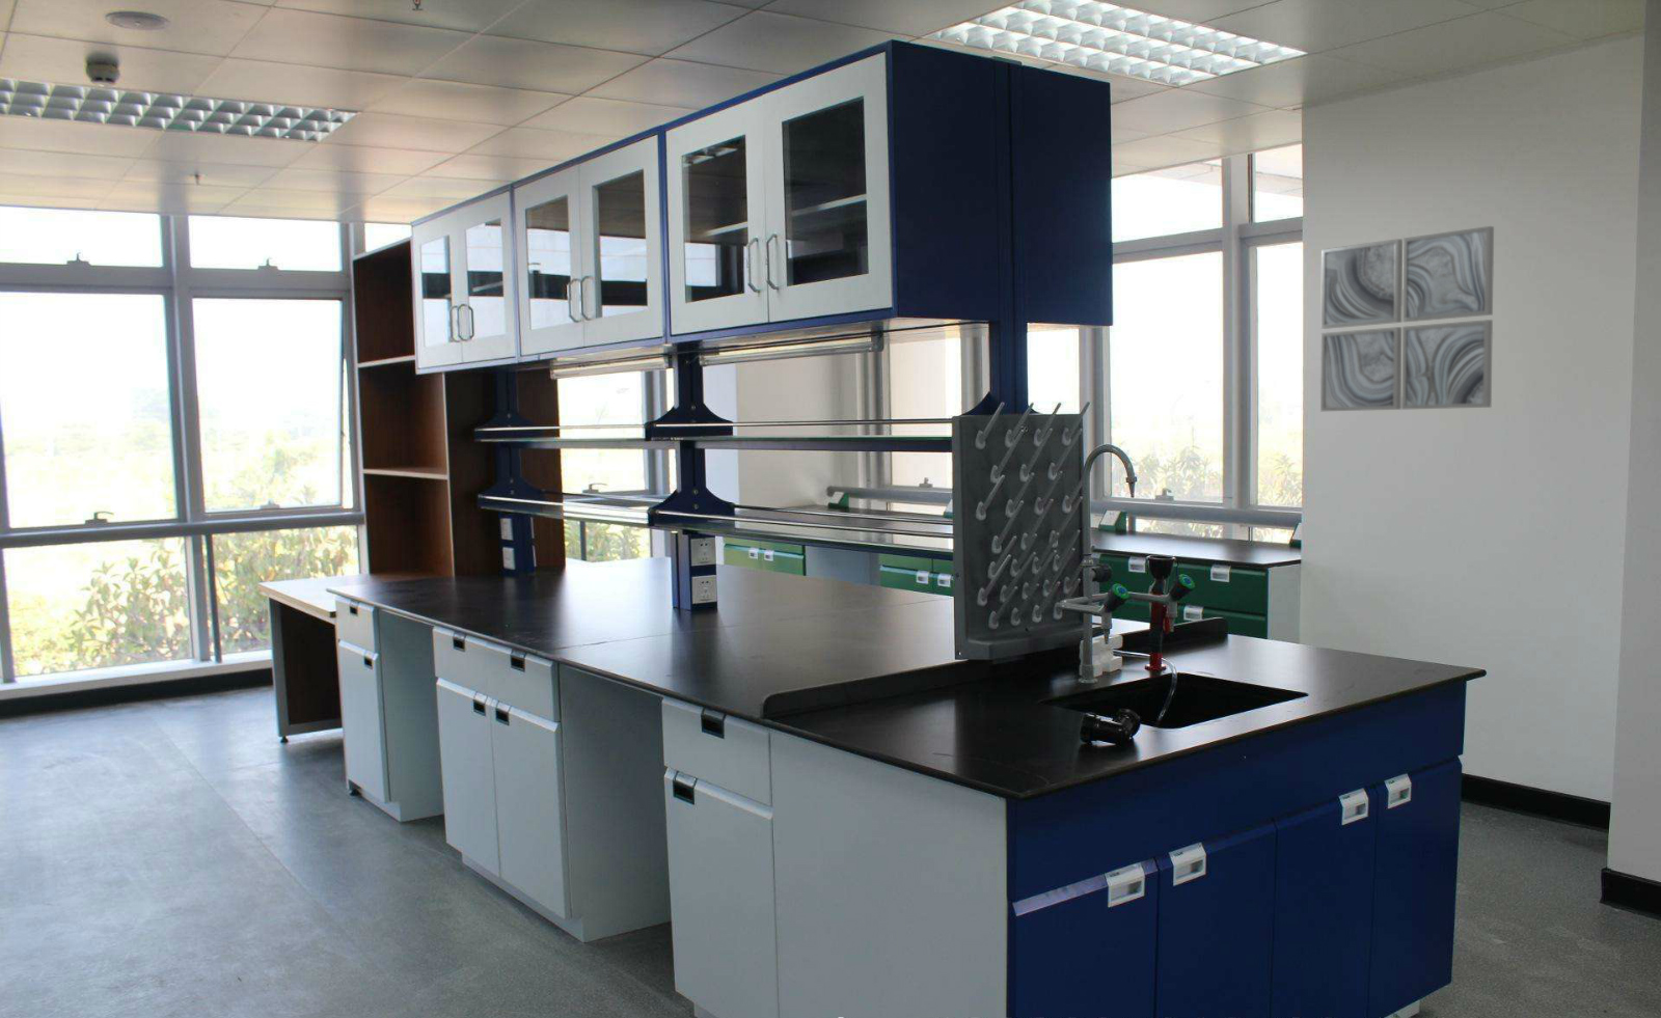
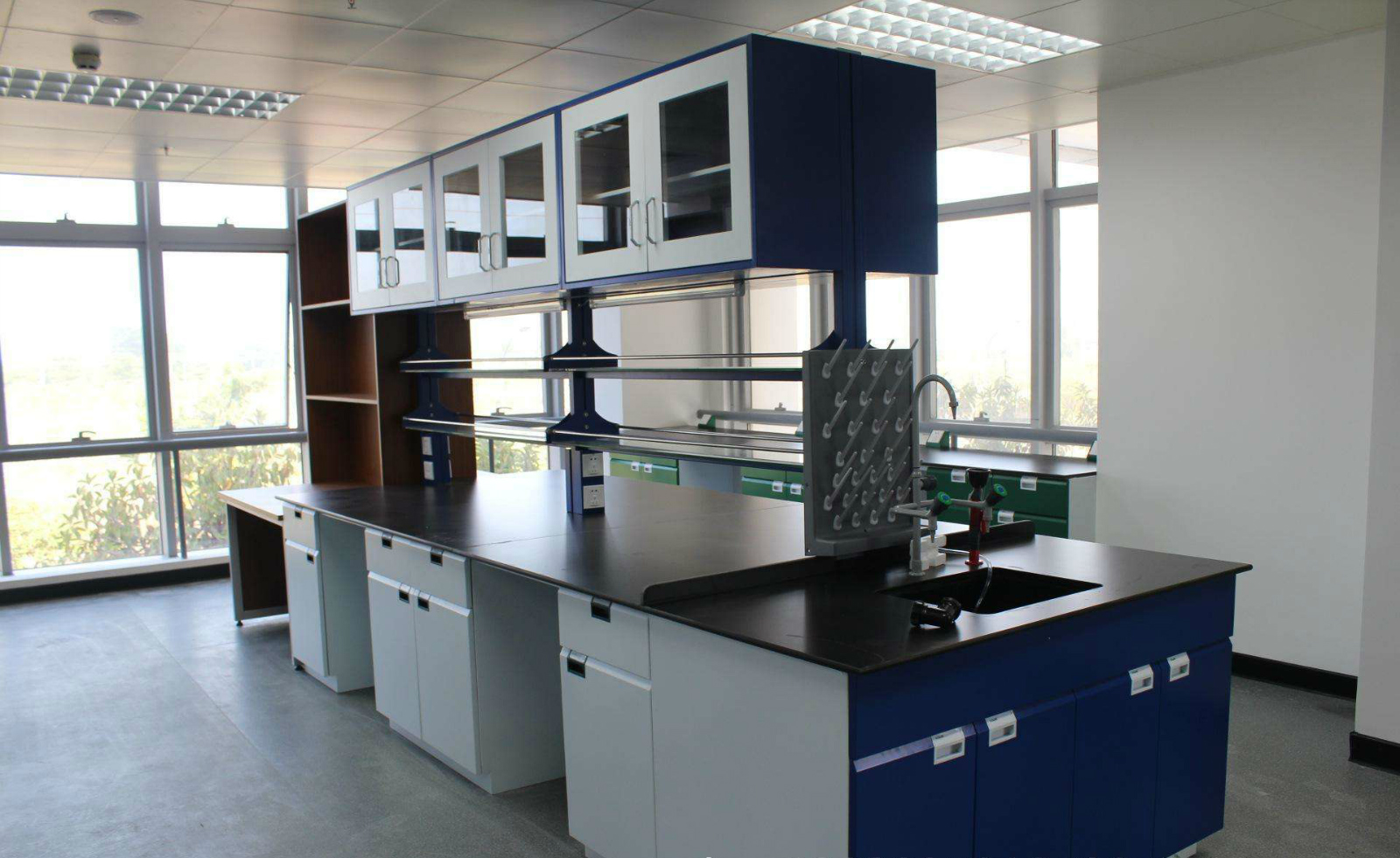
- wall art (1400, 322)
